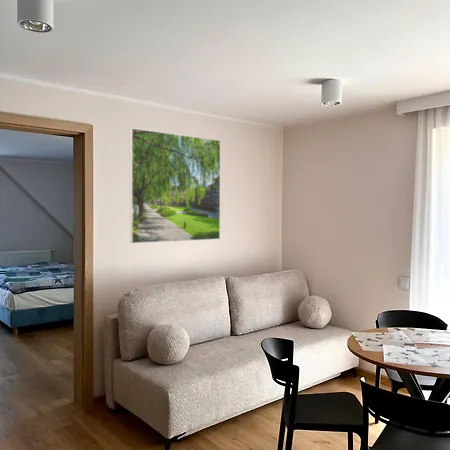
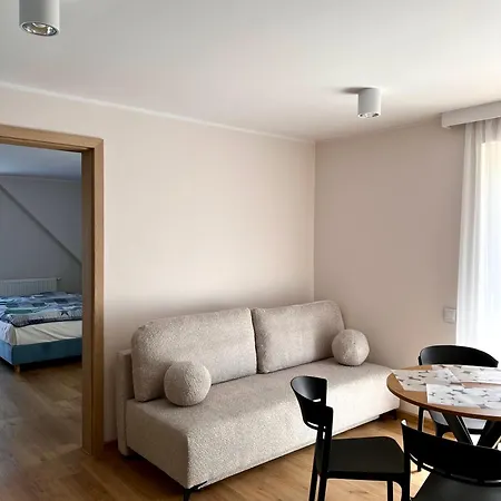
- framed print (178, 188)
